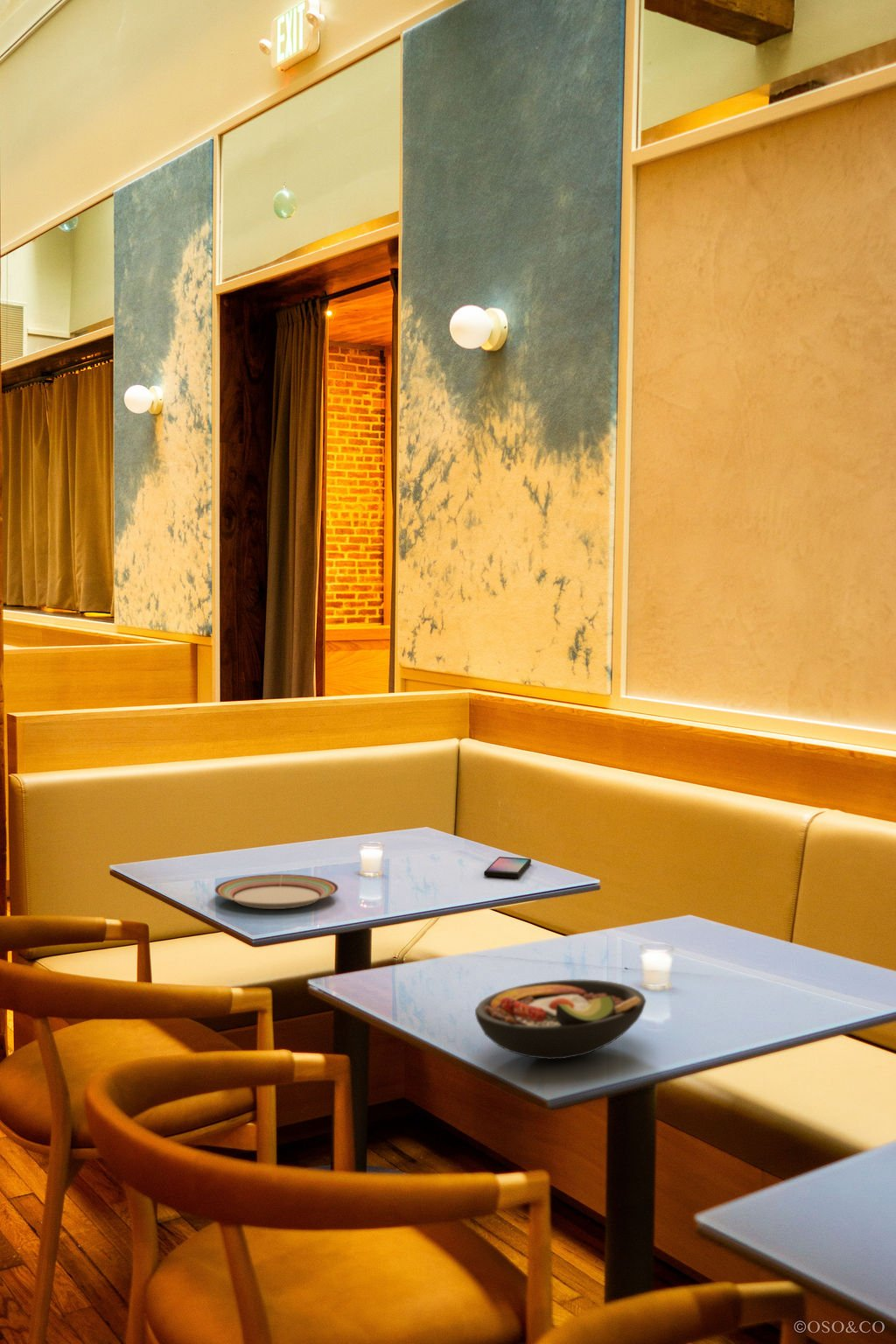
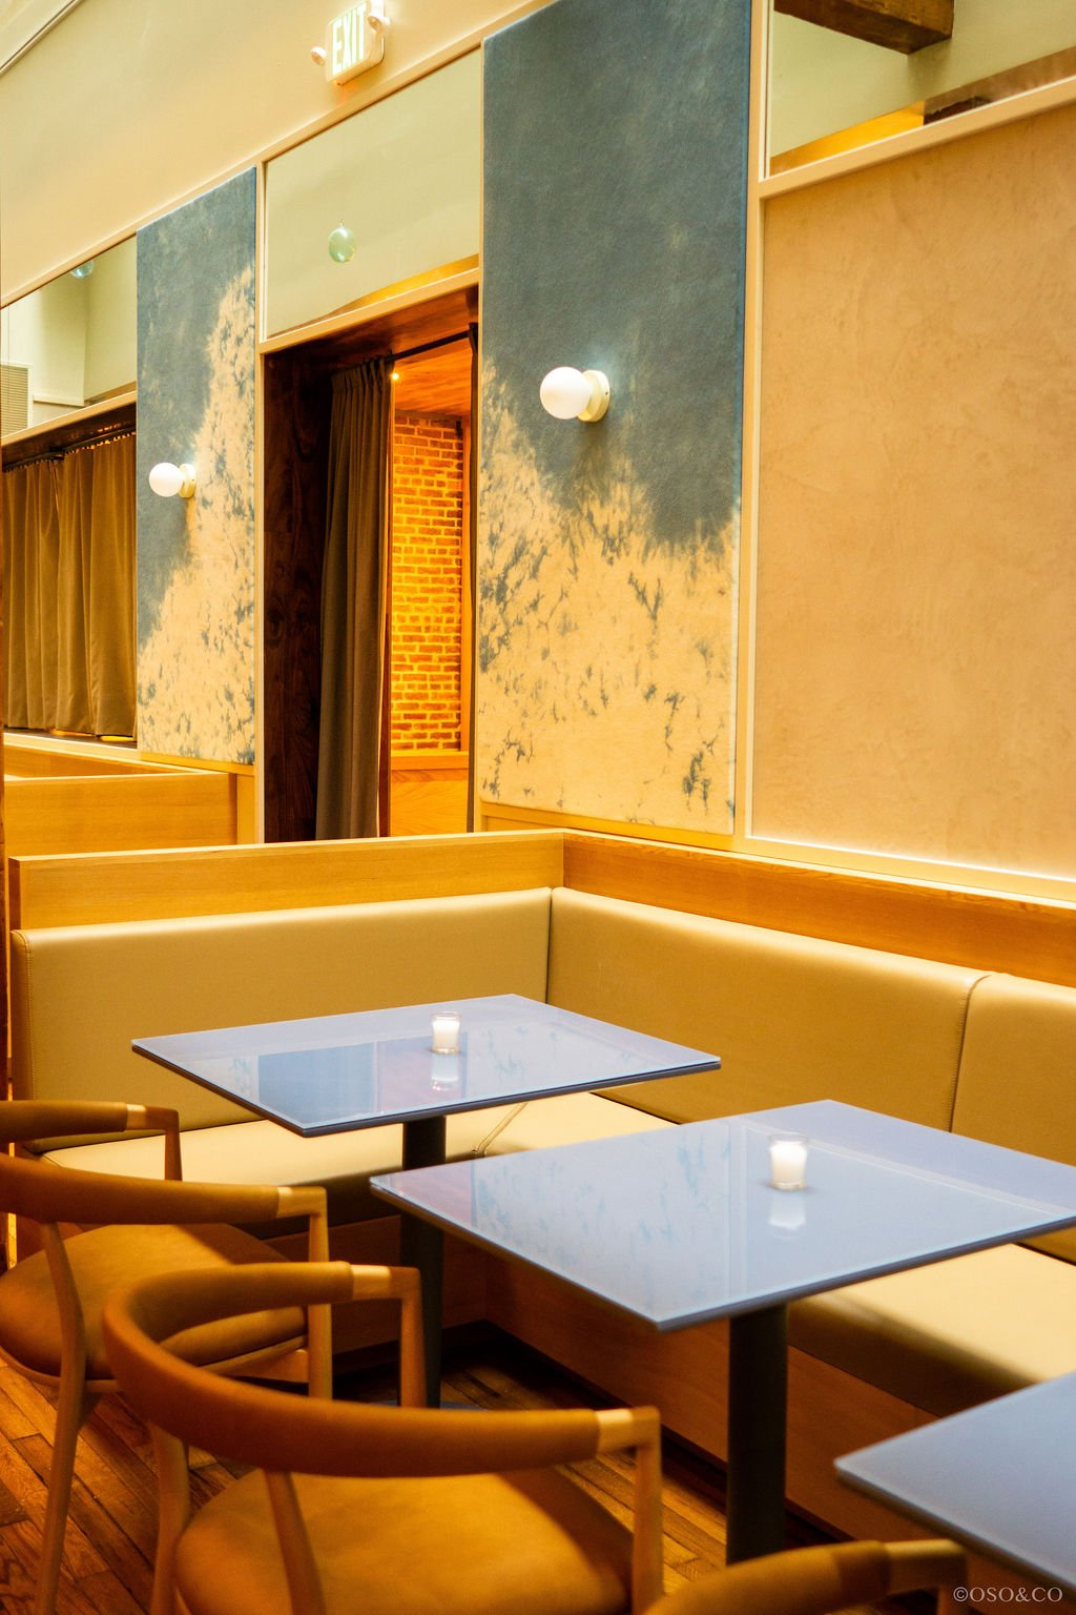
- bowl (561, 1019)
- smartphone (508, 866)
- plate (276, 893)
